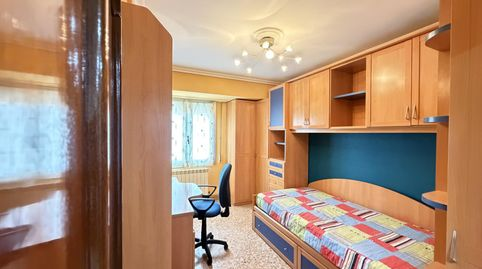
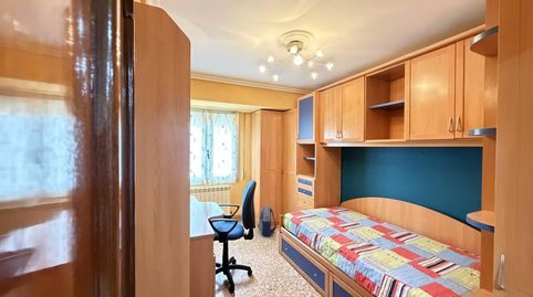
+ backpack (266, 220)
